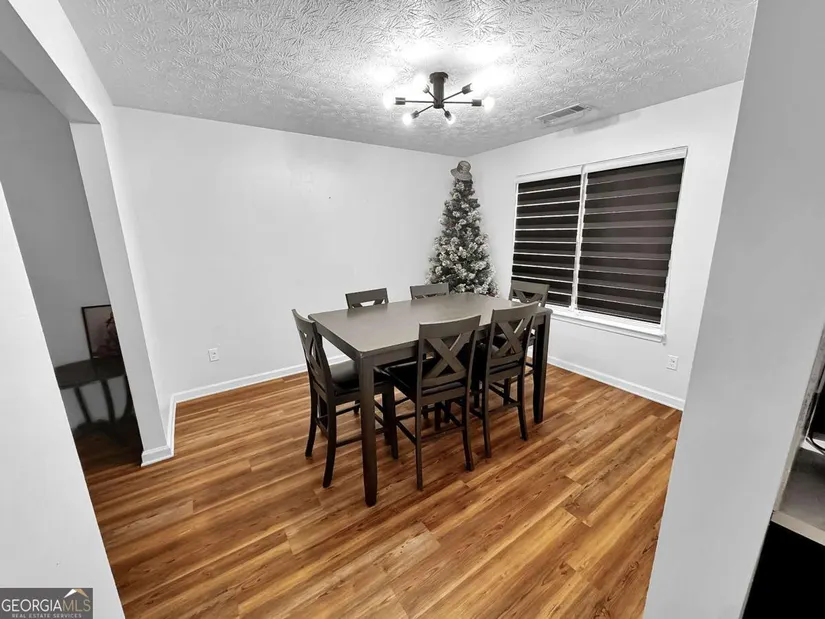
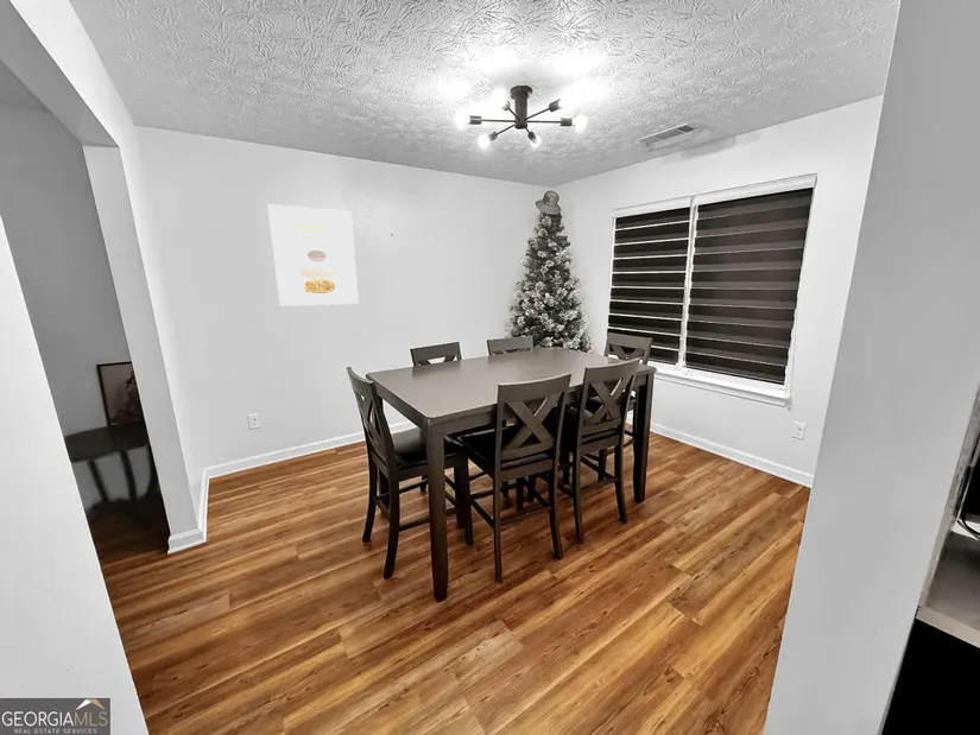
+ wall art (316, 256)
